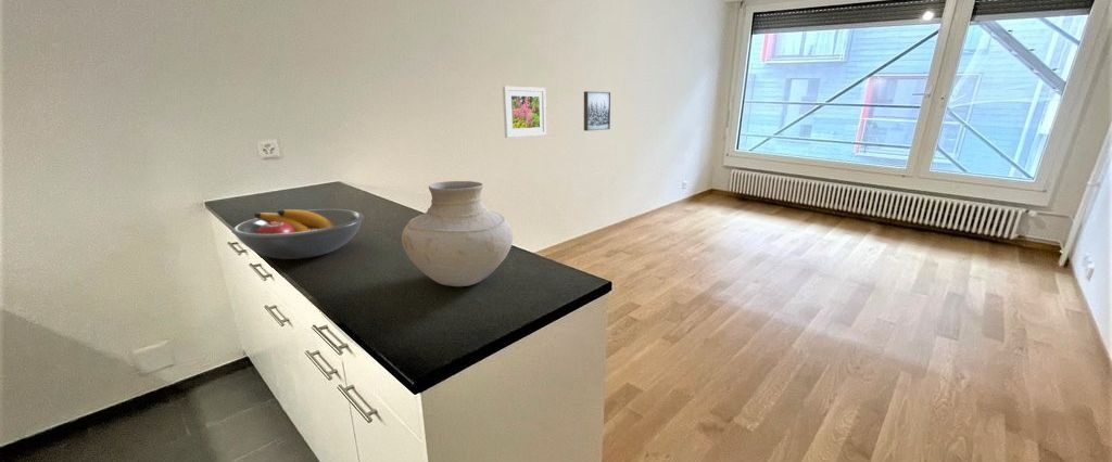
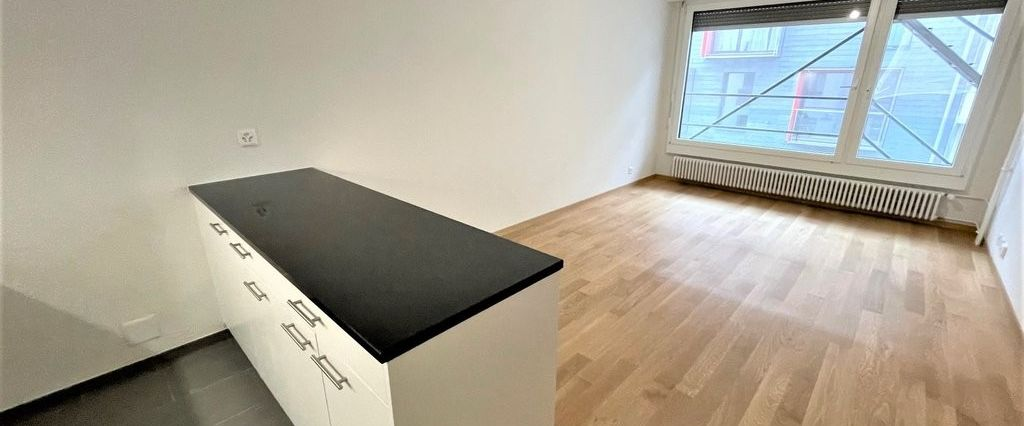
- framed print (526, 112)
- wall art (597, 111)
- fruit bowl (303, 232)
- vase (458, 233)
